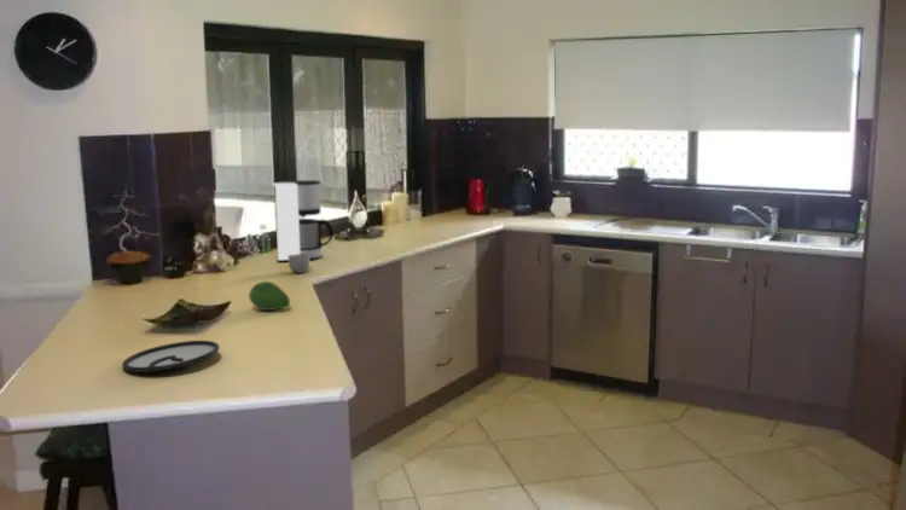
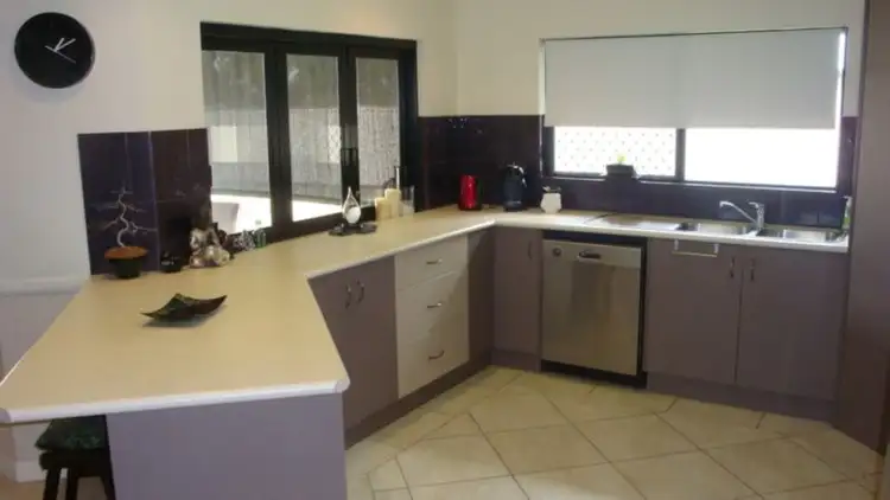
- mug (301, 262)
- plate (172, 355)
- coffee maker (304, 219)
- fruit (269, 296)
